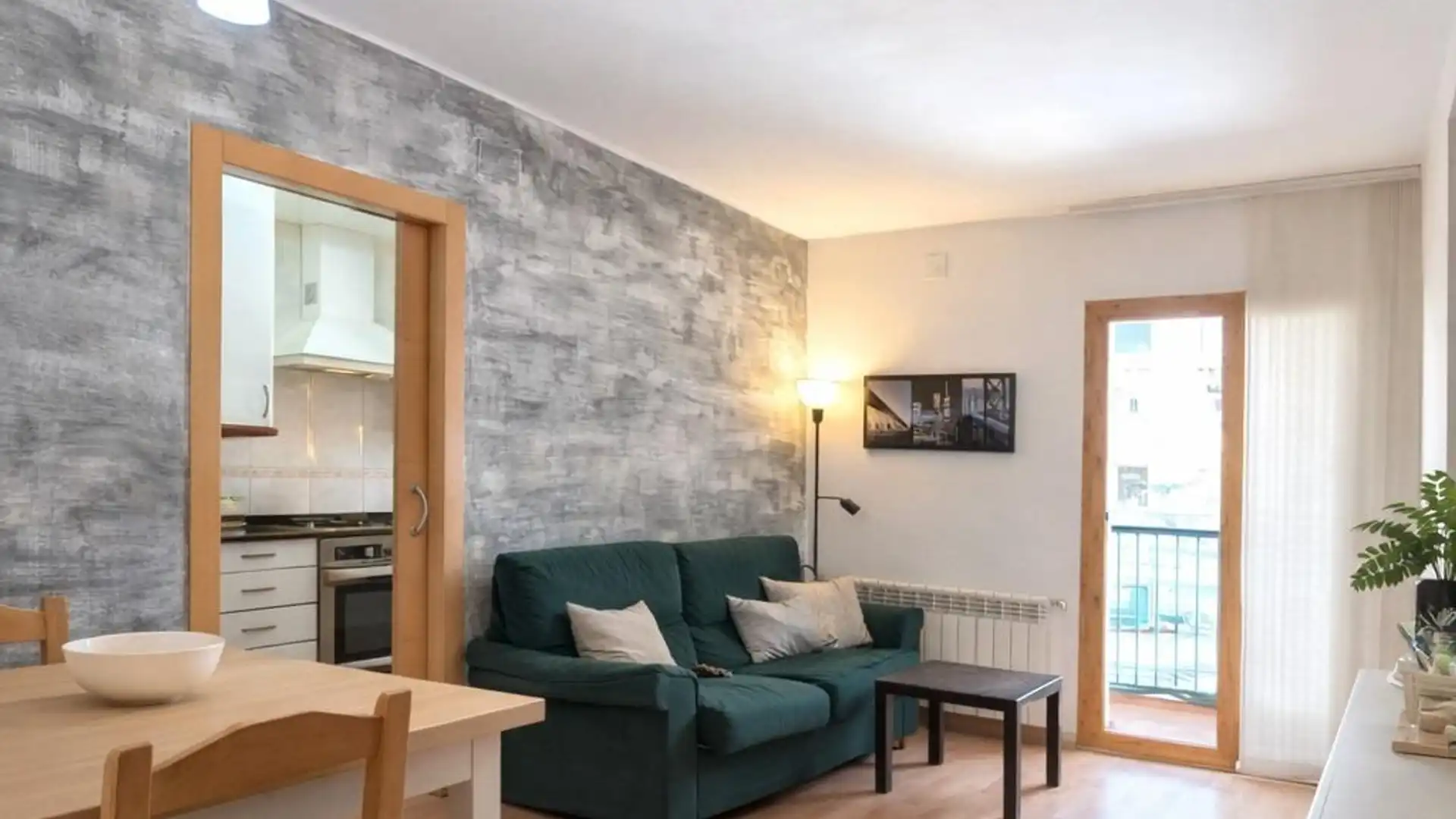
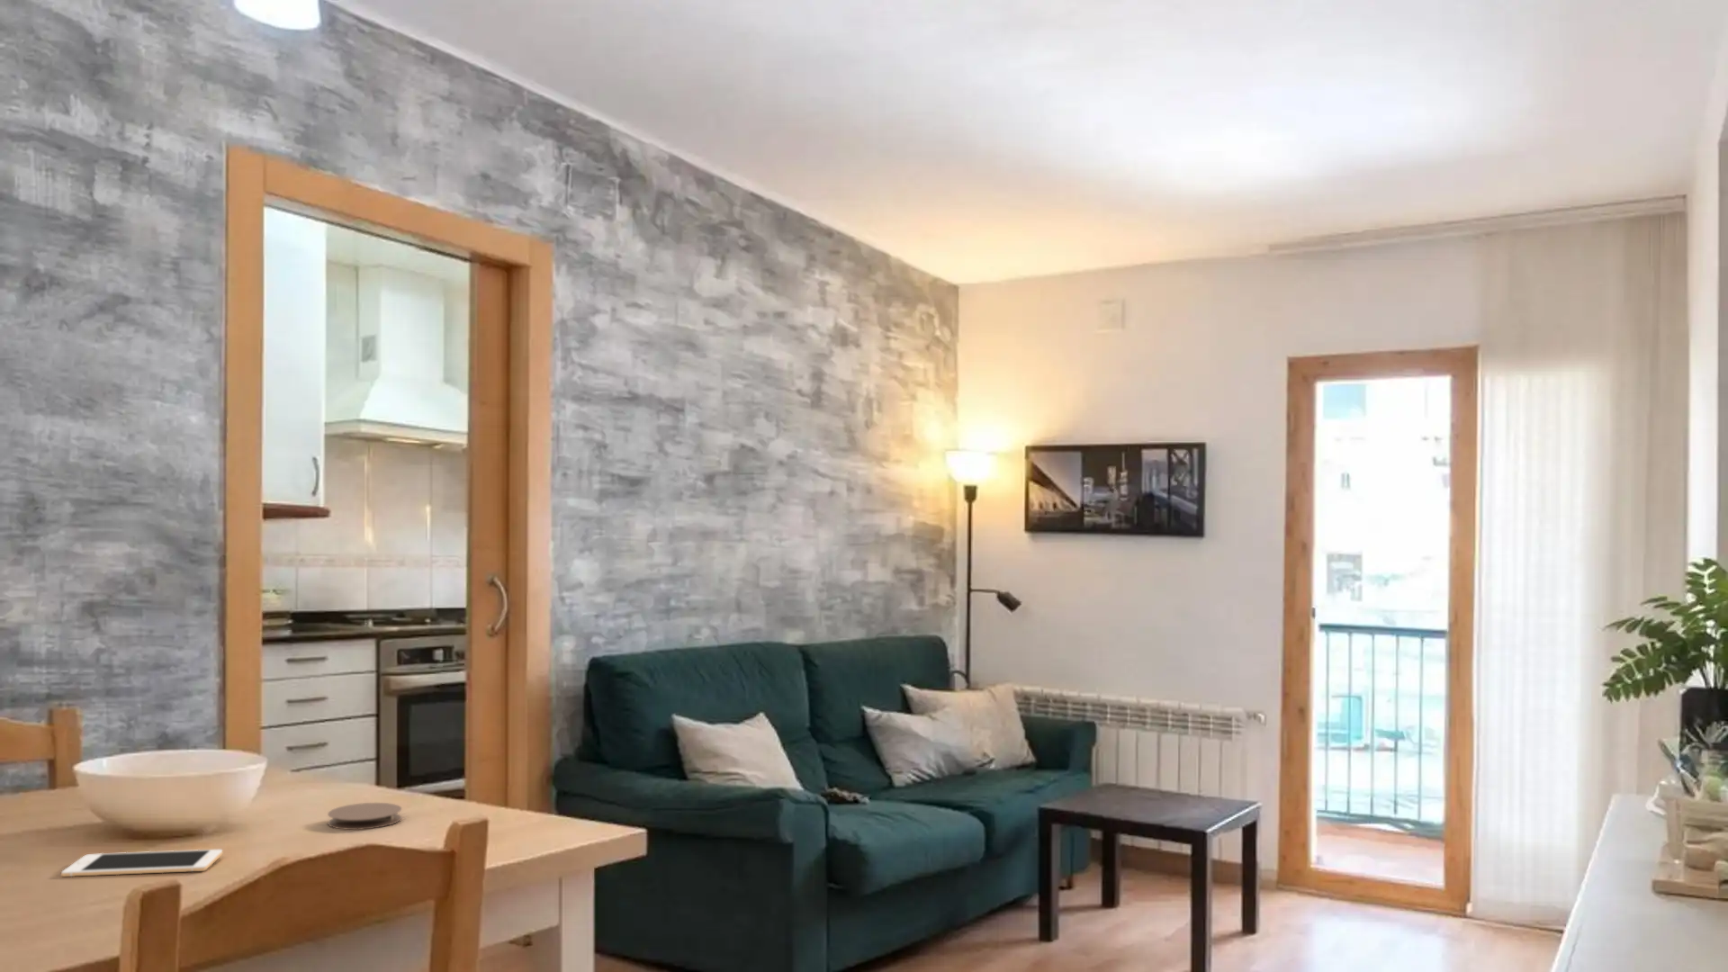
+ cell phone (144, 862)
+ coaster (364, 815)
